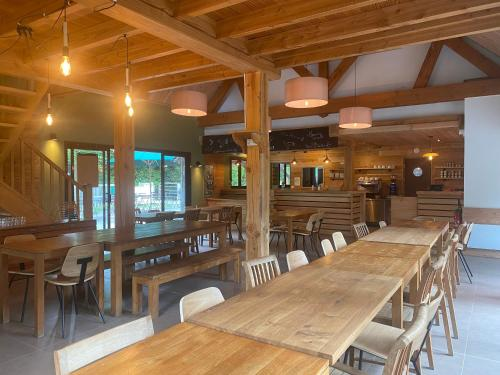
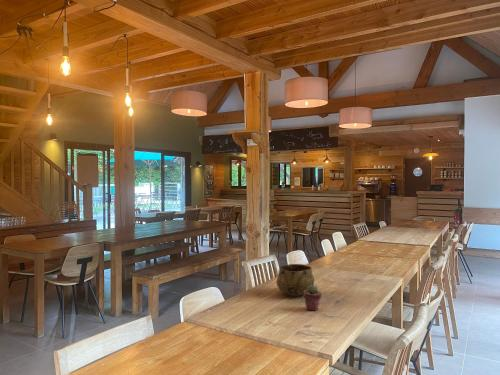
+ potted succulent (312, 296)
+ decorative bowl (295, 280)
